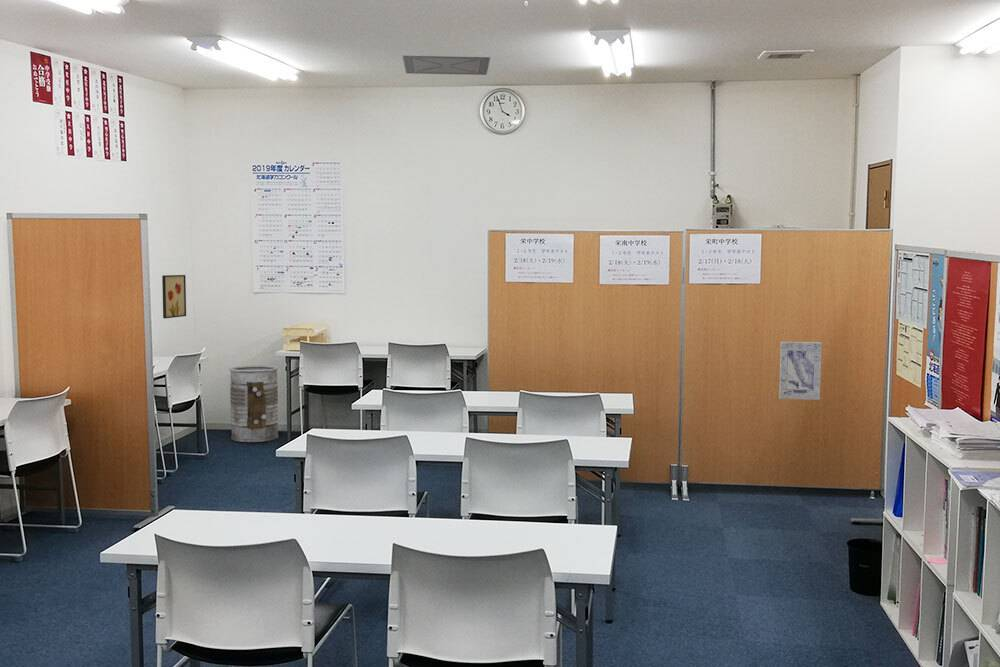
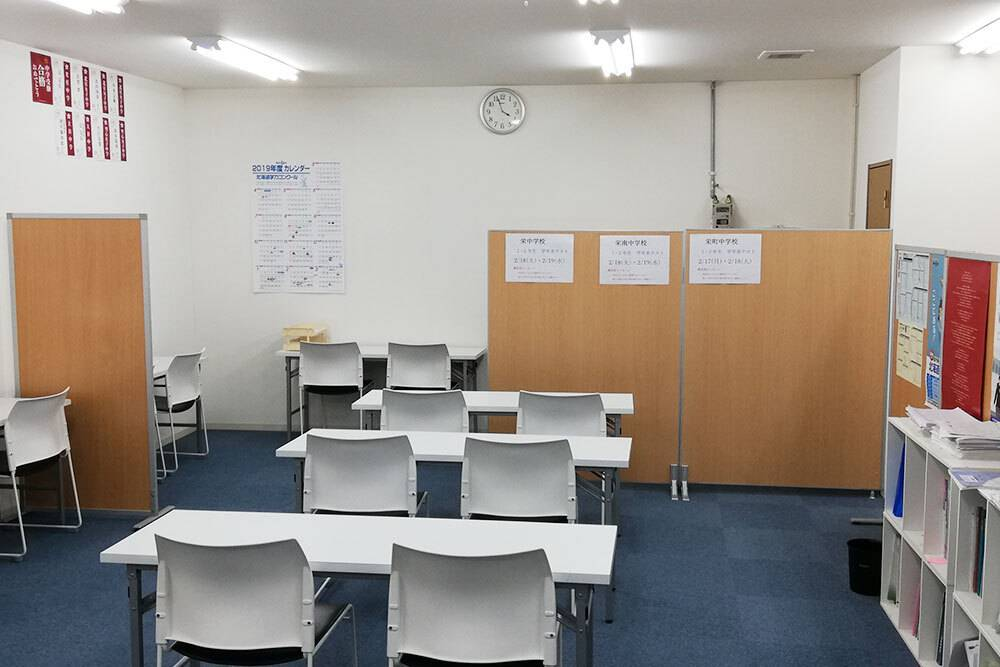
- wall art (173, 296)
- trash can (254, 404)
- ceiling vent (446, 65)
- wall art (800, 370)
